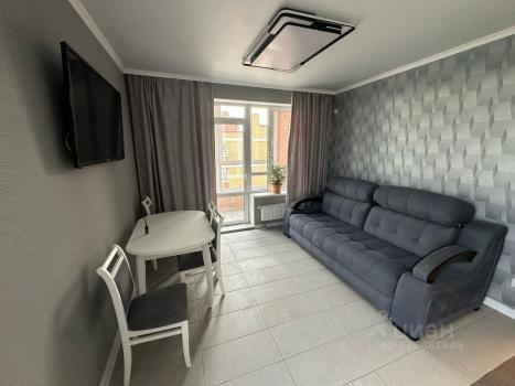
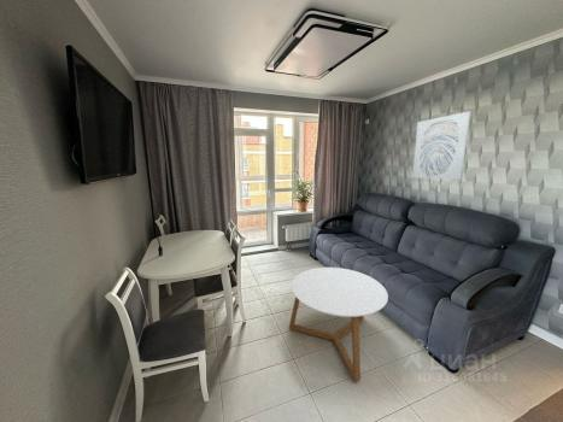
+ coffee table (336, 315)
+ wall art (438, 148)
